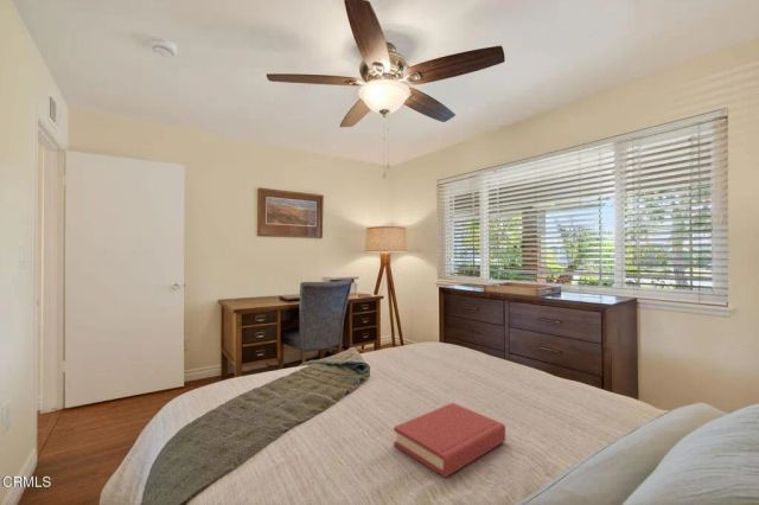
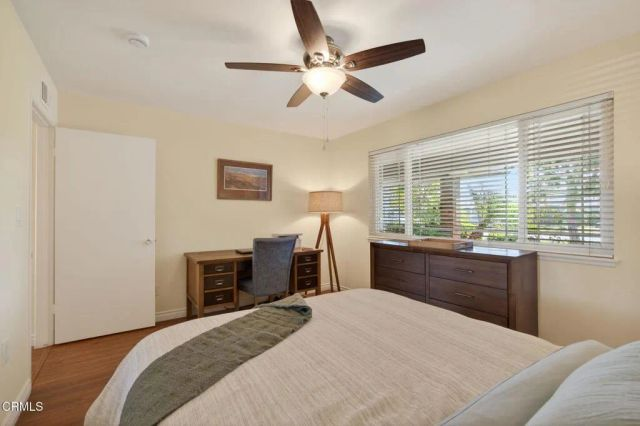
- hardback book (449, 434)
